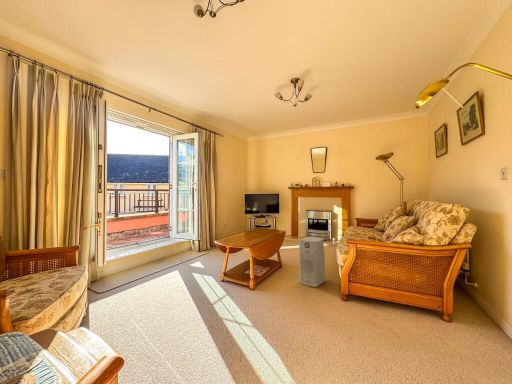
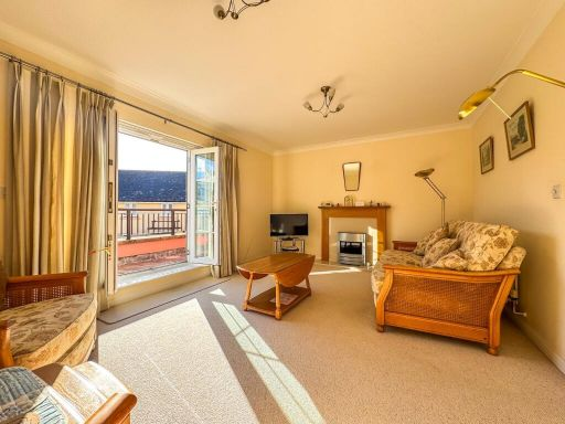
- air purifier (311, 260)
